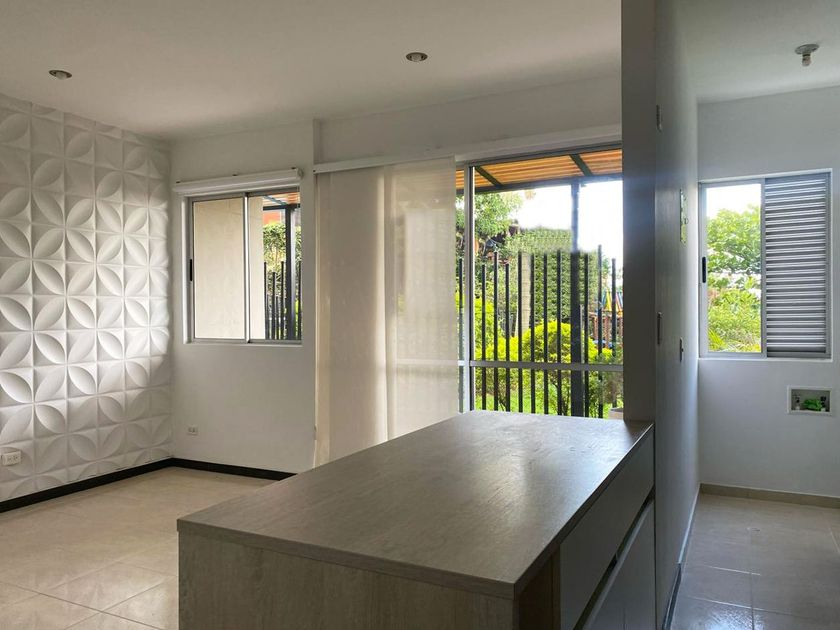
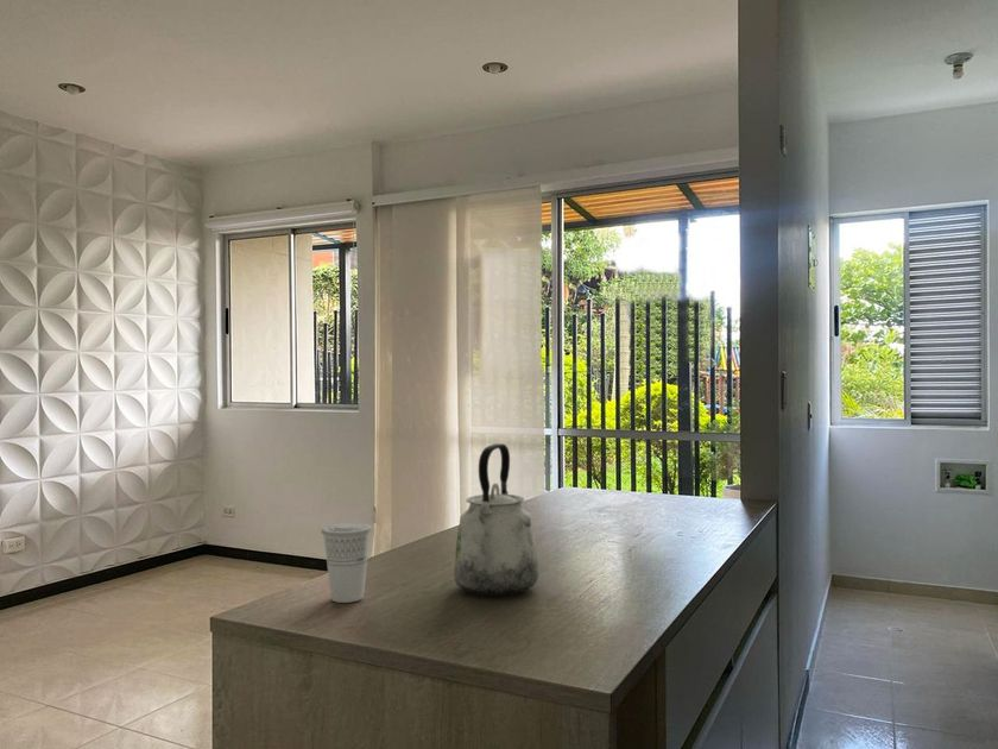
+ kettle (499, 512)
+ cup (347, 561)
